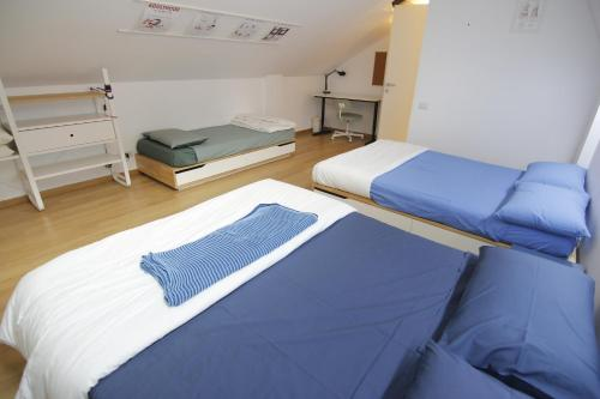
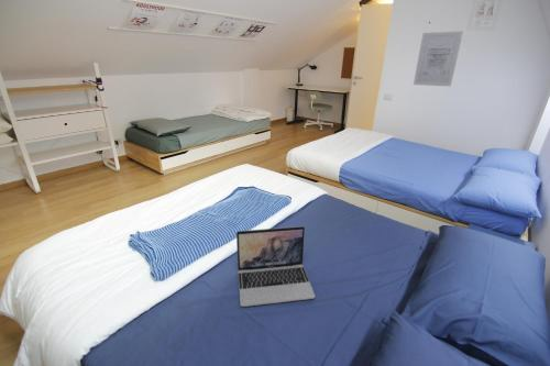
+ wall art (437, 59)
+ laptop (274, 264)
